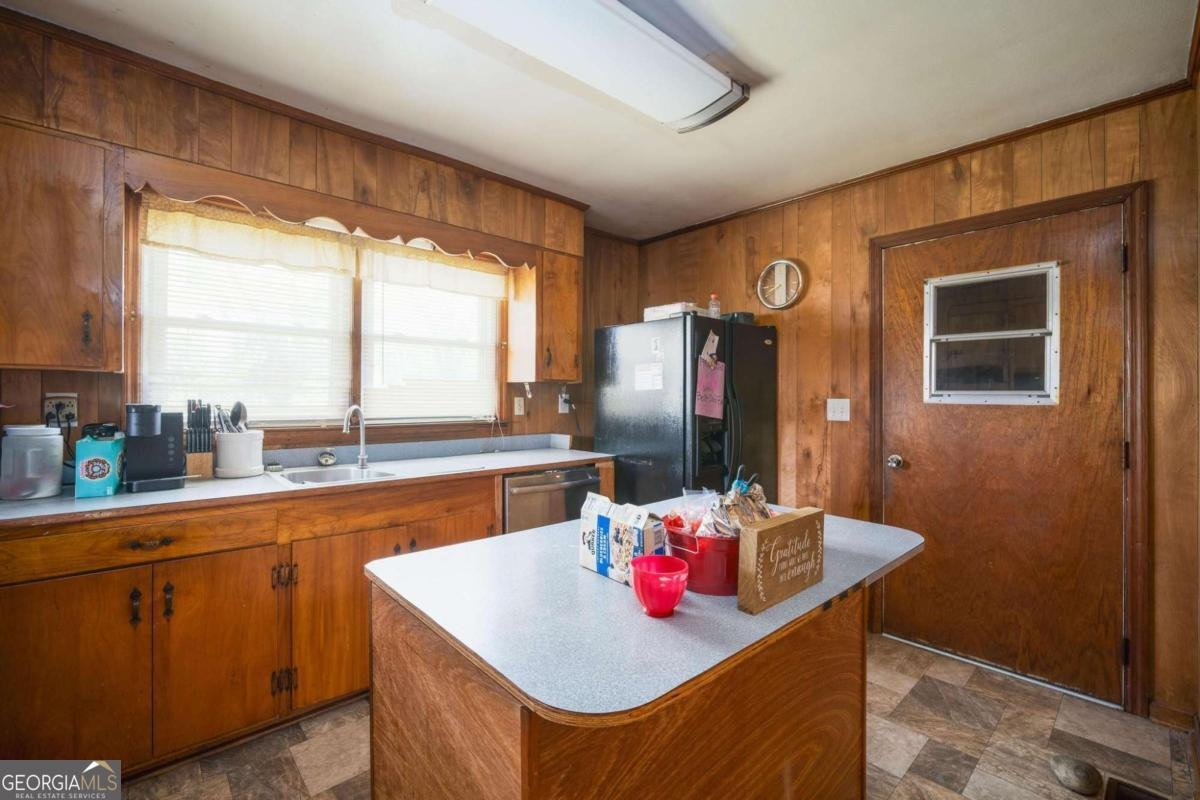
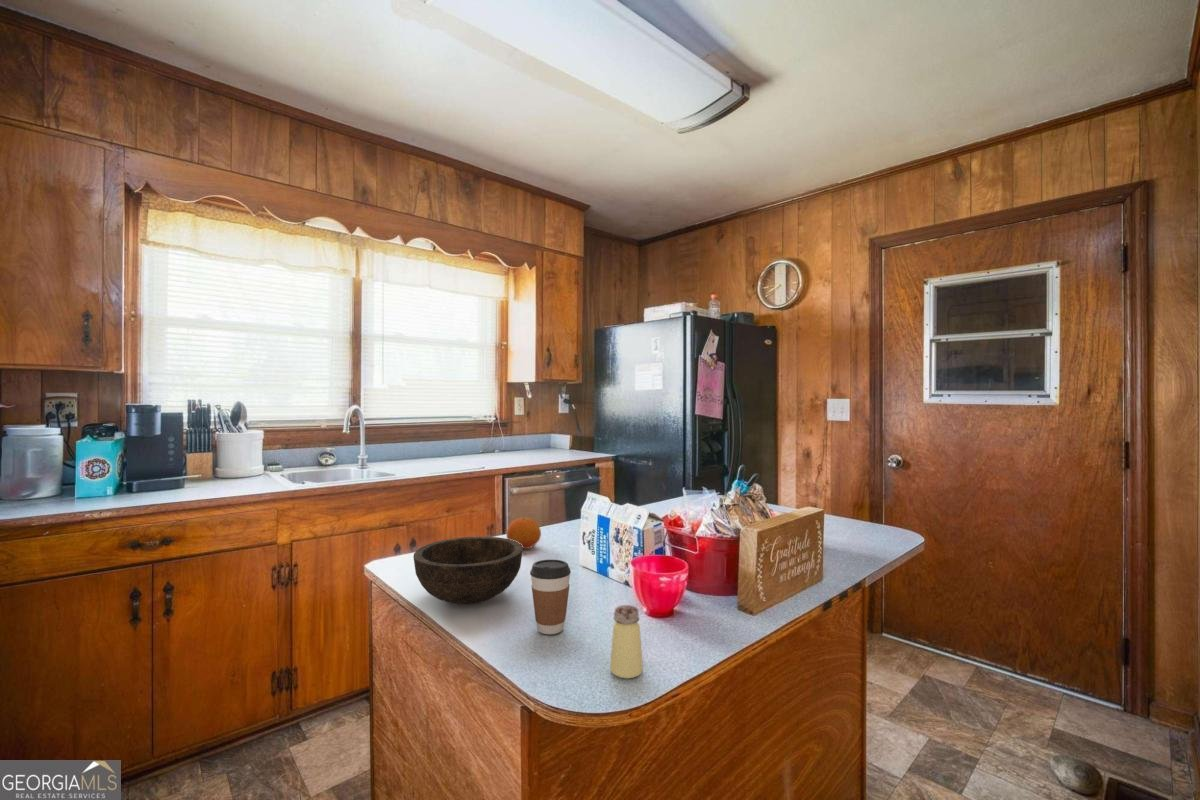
+ saltshaker (626, 639)
+ bowl (469, 574)
+ coffee cup (550, 596)
+ fruit (523, 533)
